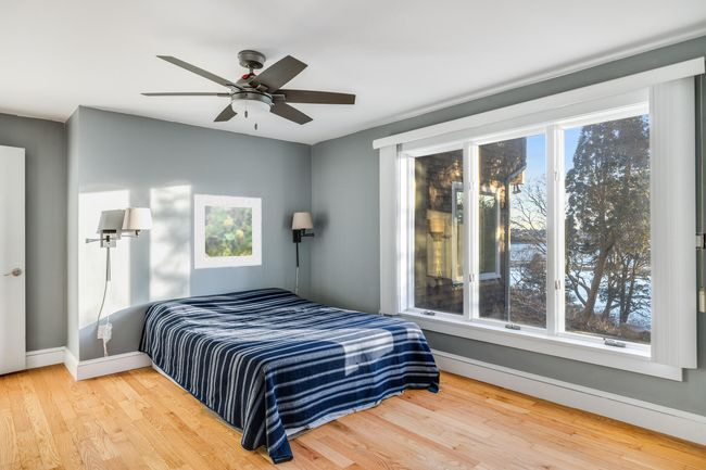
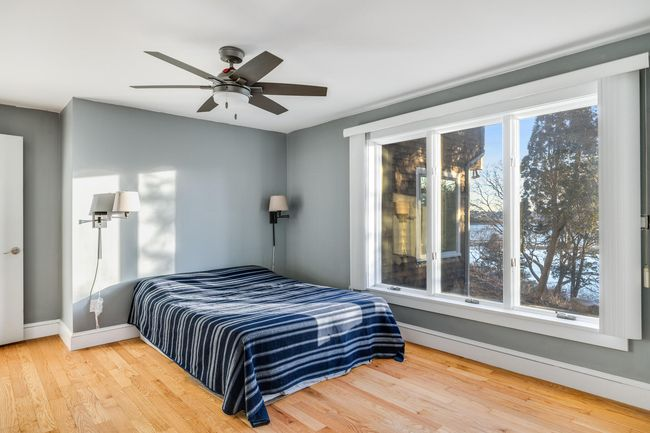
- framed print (229, 231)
